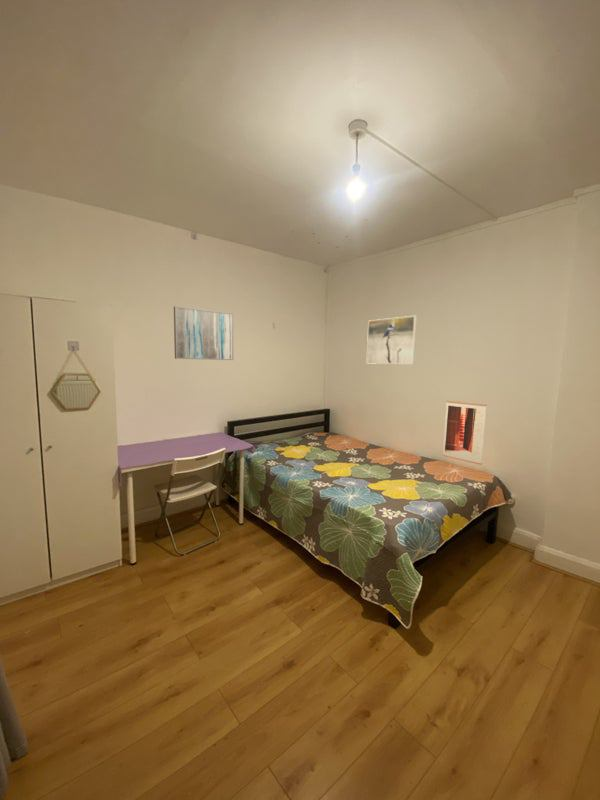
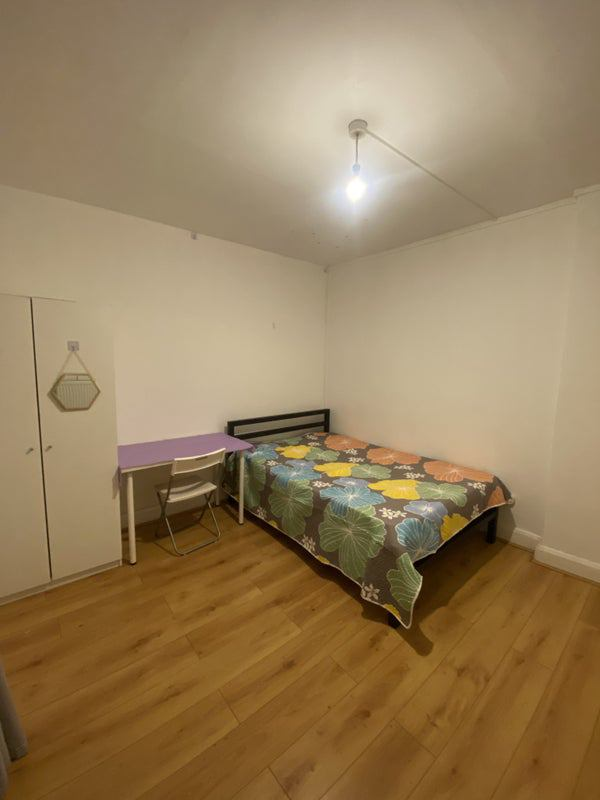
- wall art (463, 431)
- wall art (205, 335)
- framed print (389, 341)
